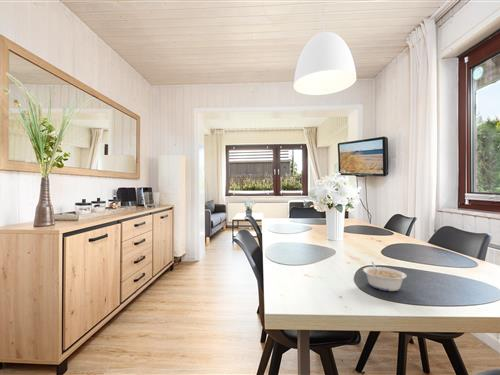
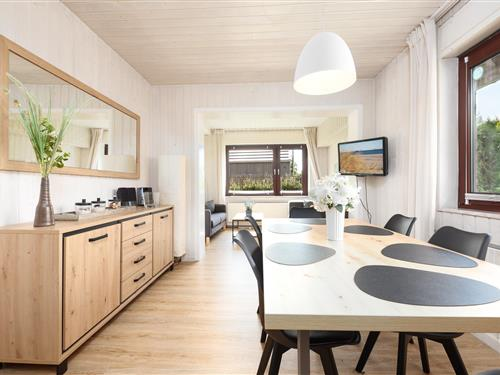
- legume (382, 277)
